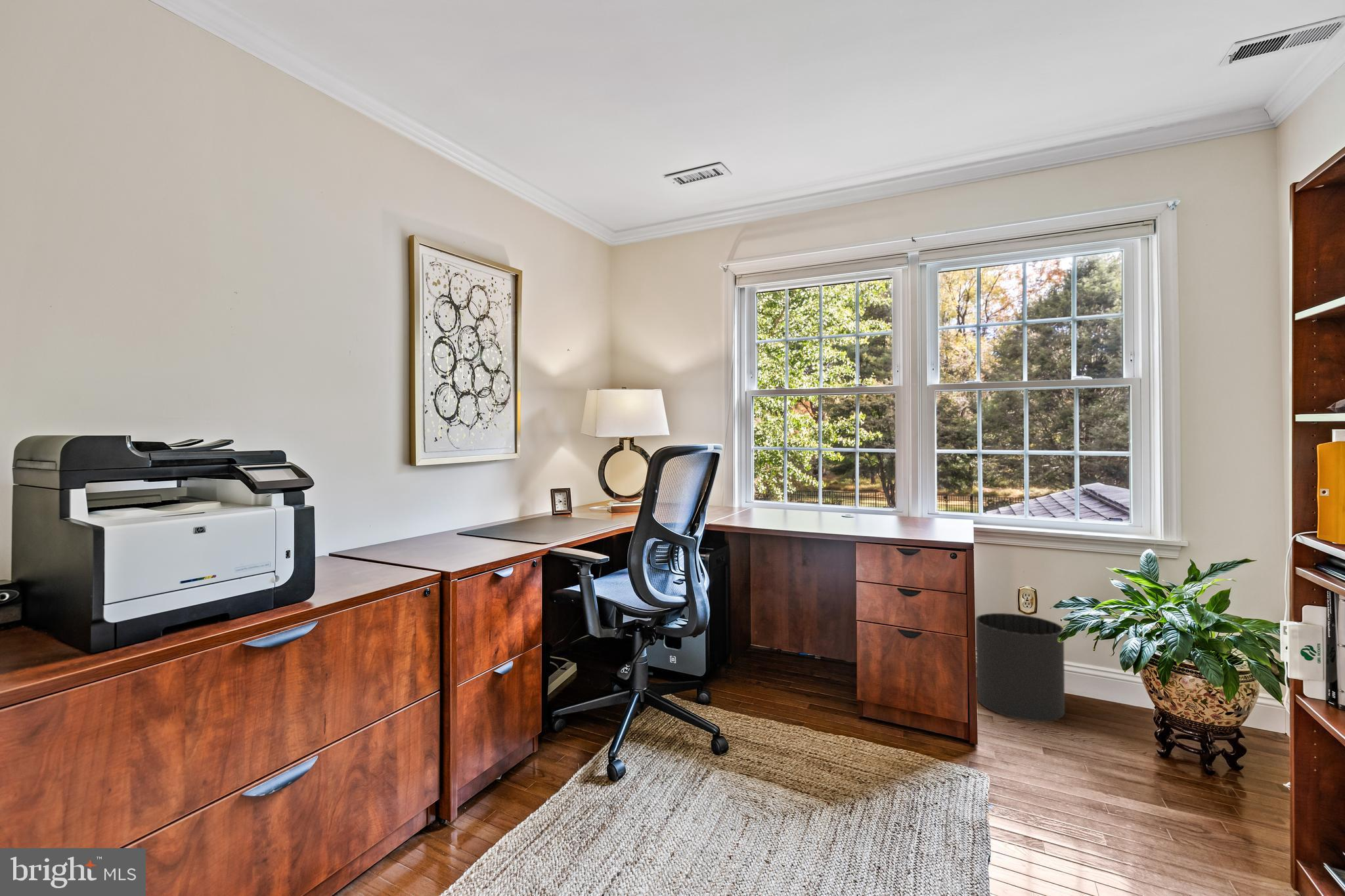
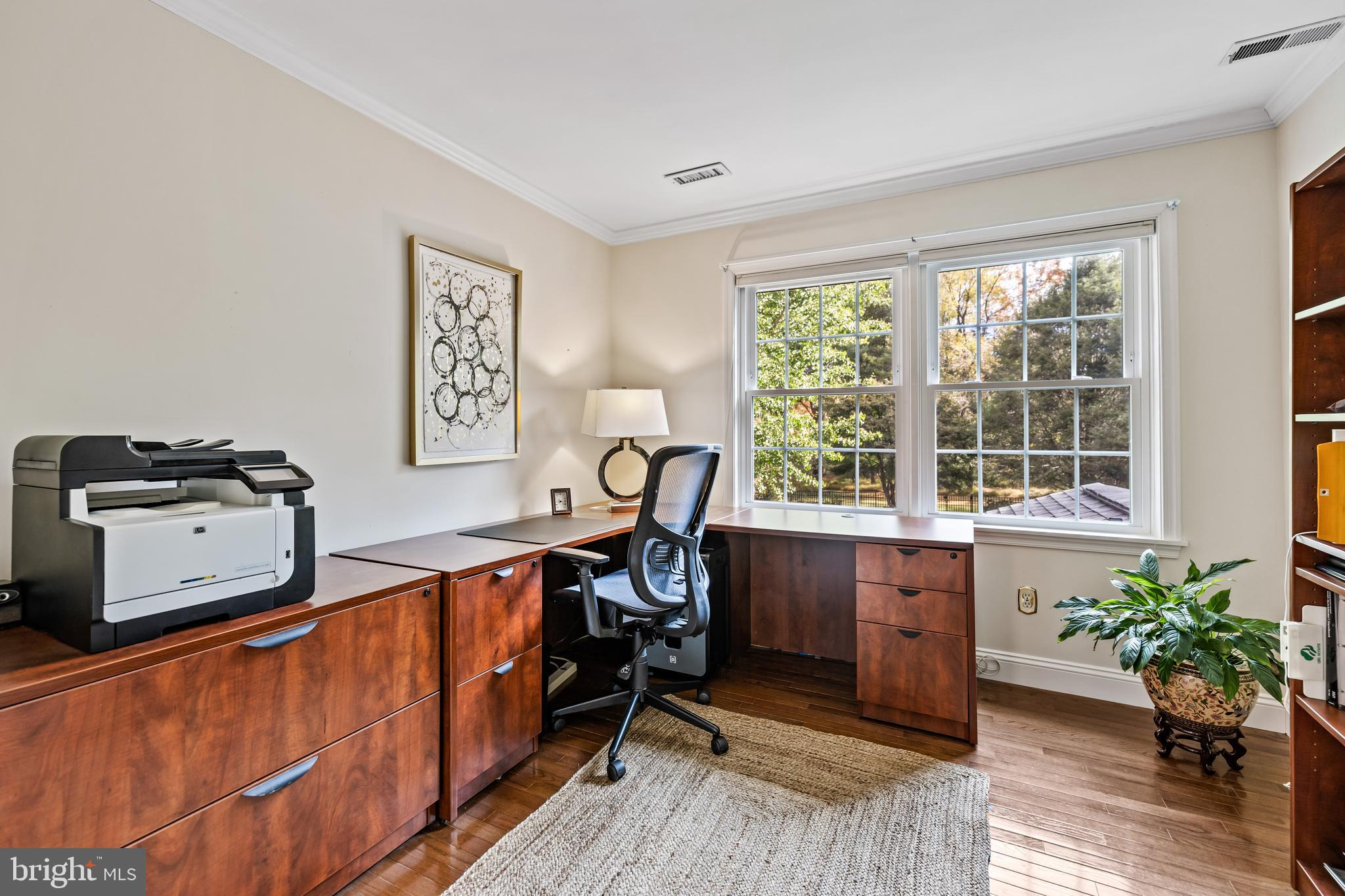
- waste bin (1019, 664)
